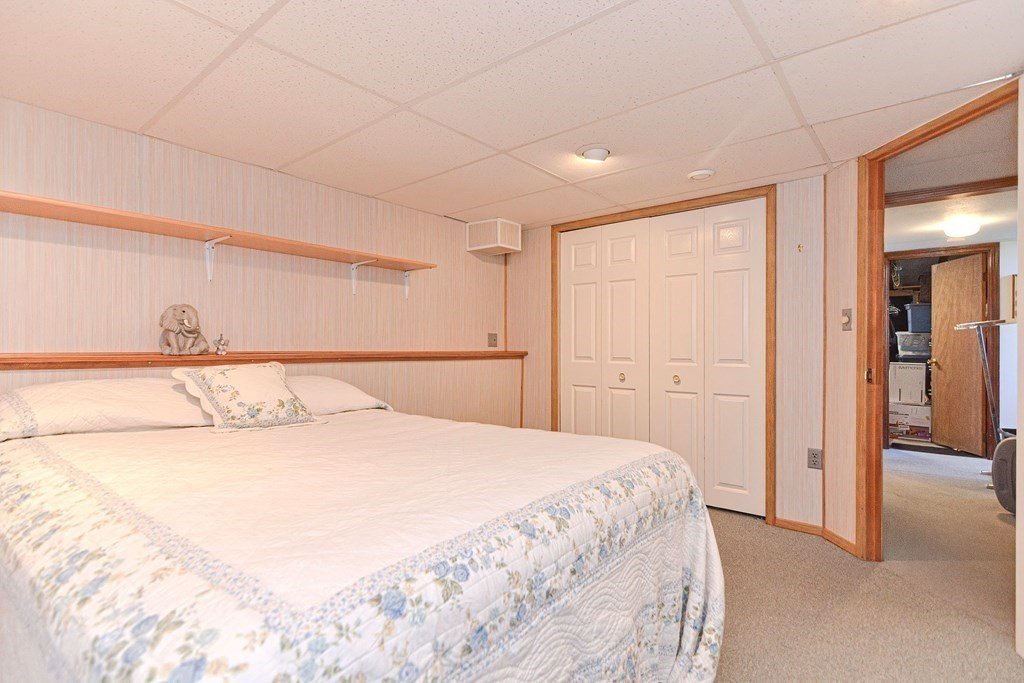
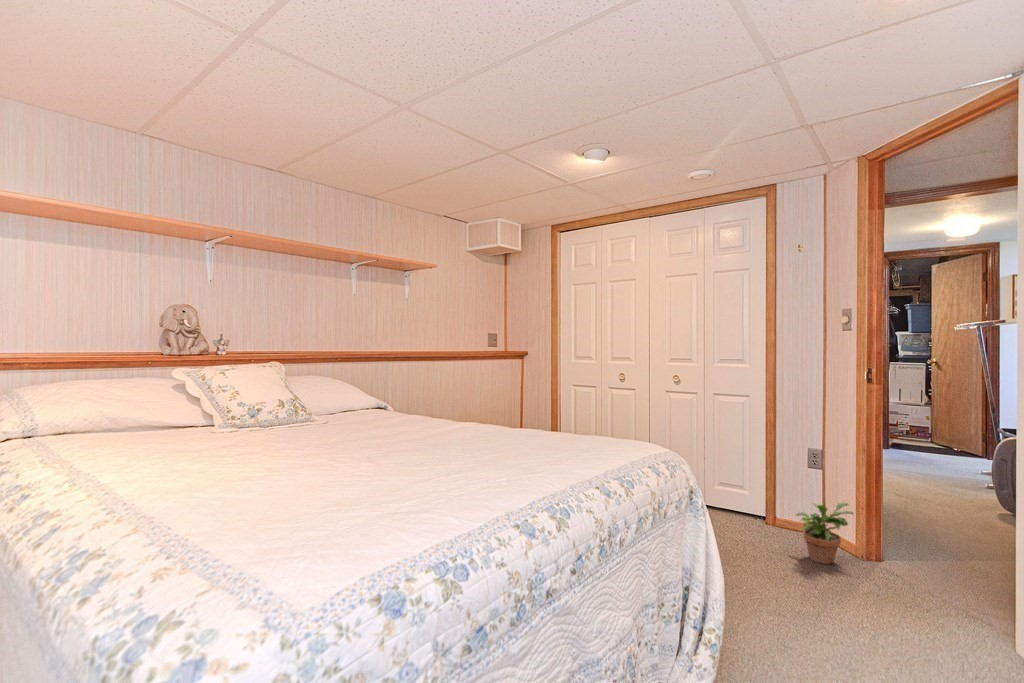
+ potted plant (822, 528)
